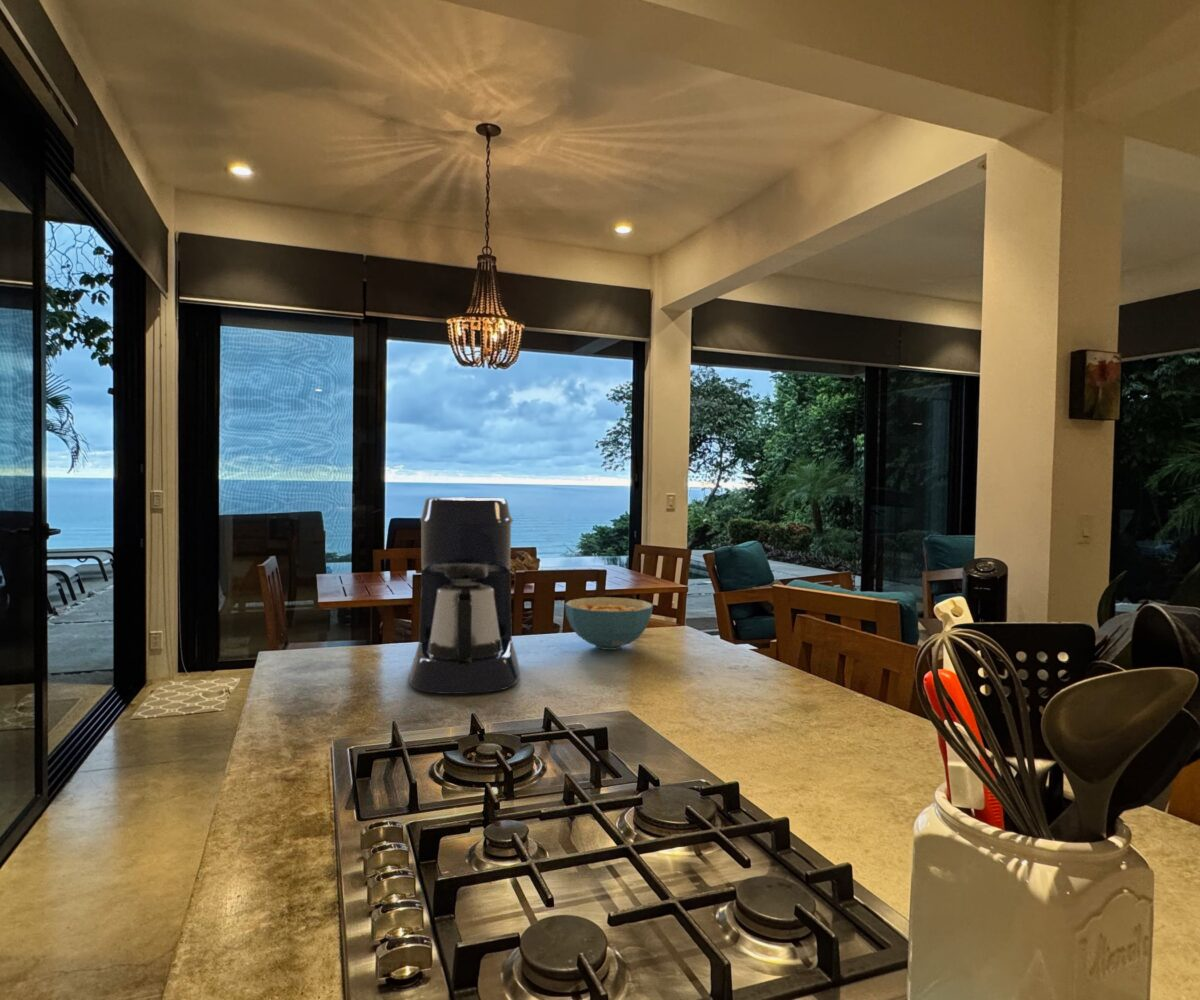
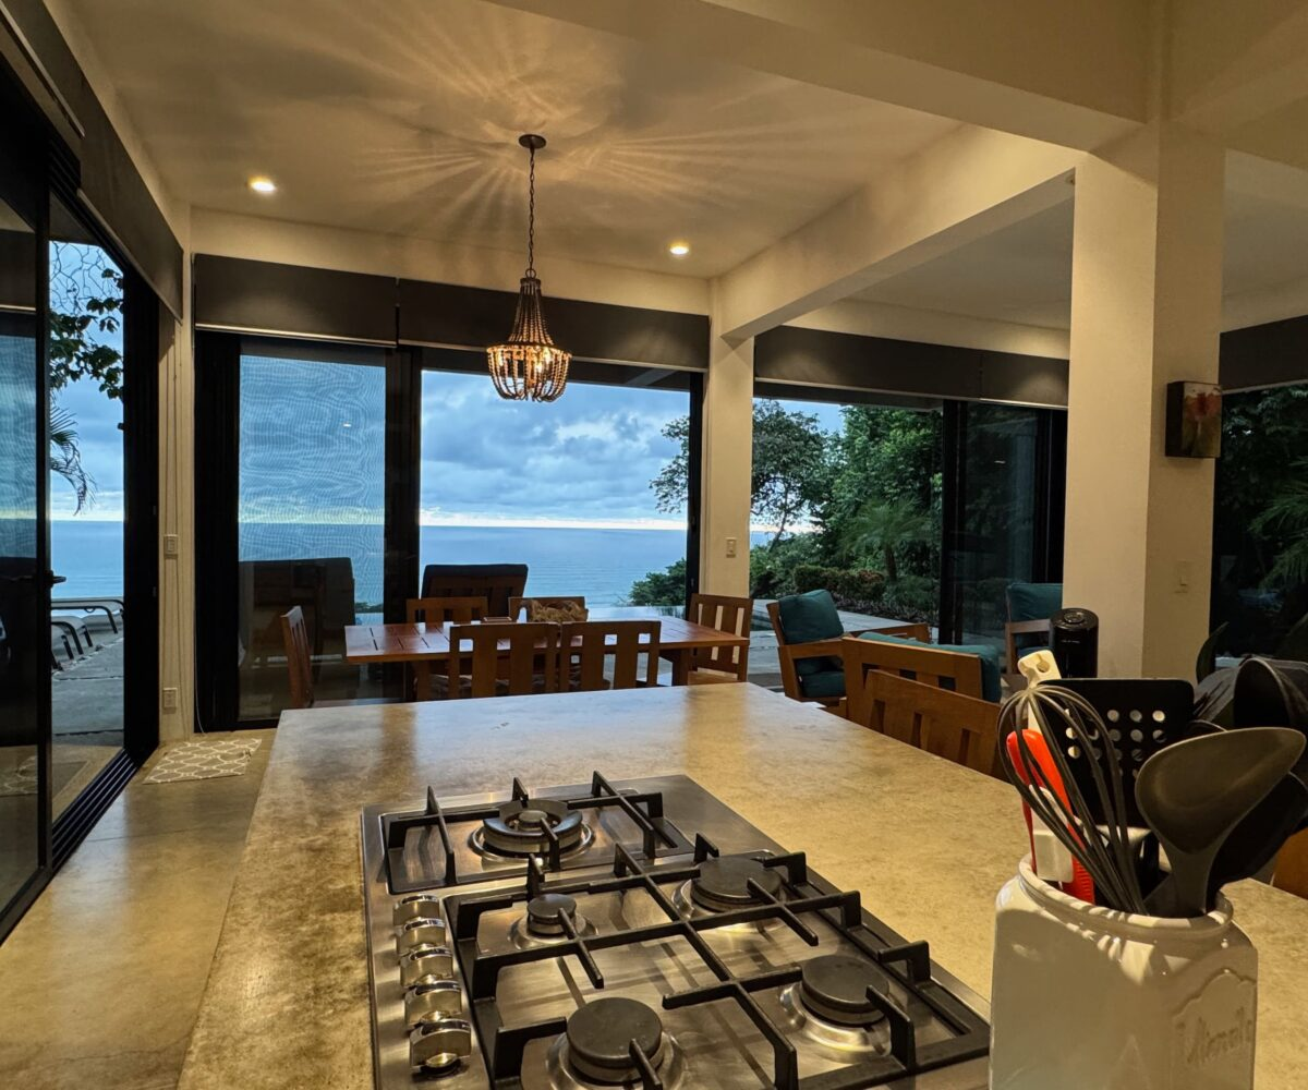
- coffee maker (468, 586)
- cereal bowl (608, 625)
